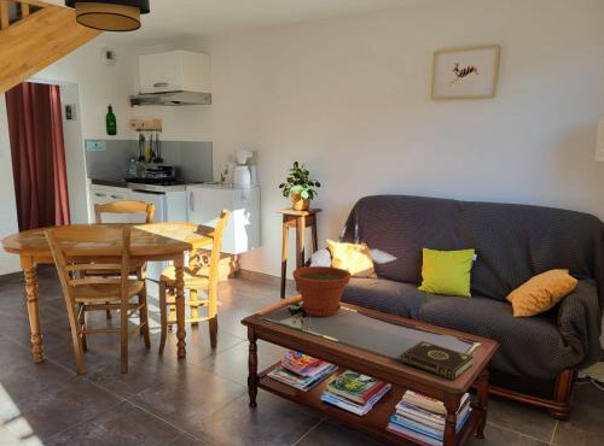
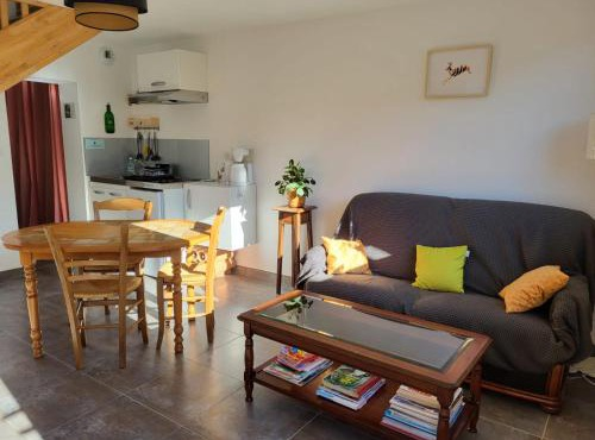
- book (436, 359)
- plant pot (320, 292)
